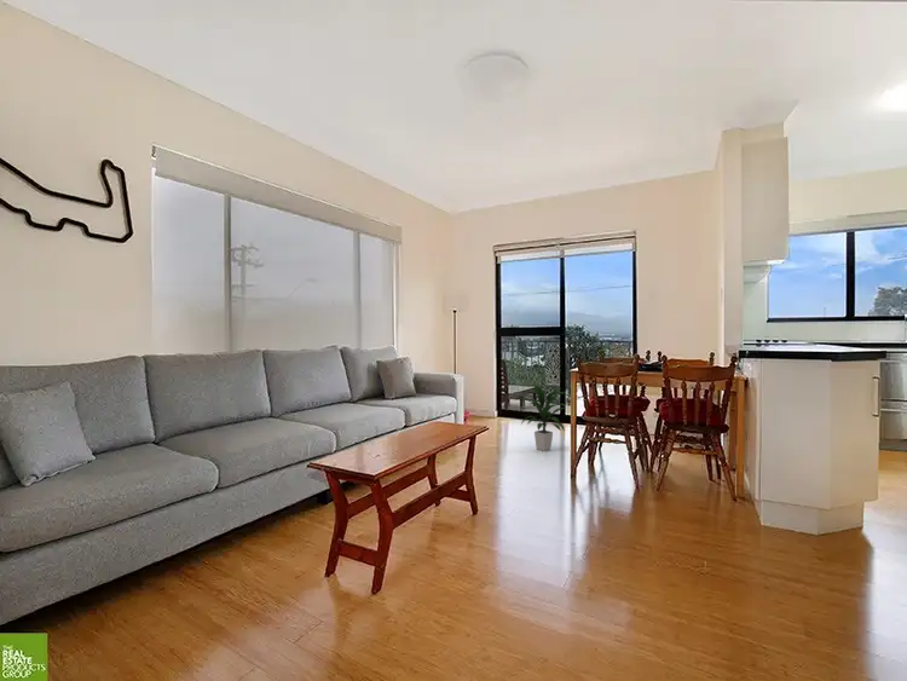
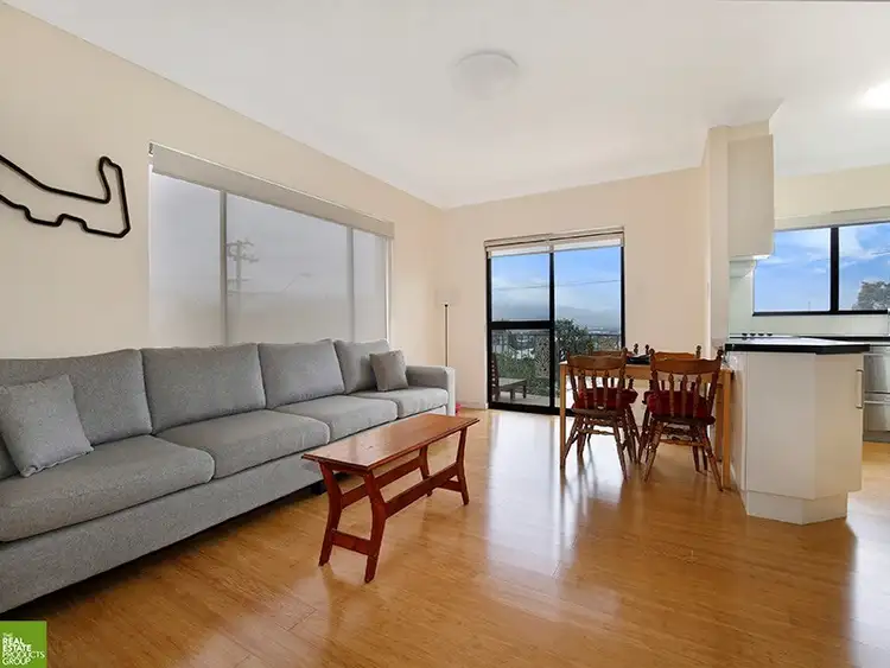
- indoor plant (545, 415)
